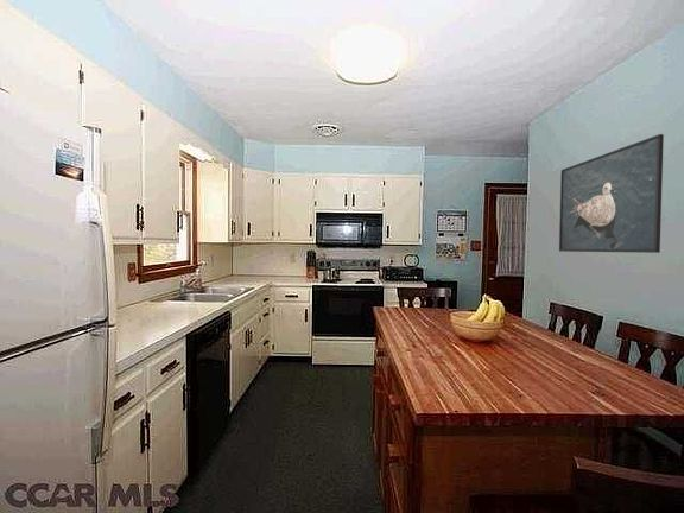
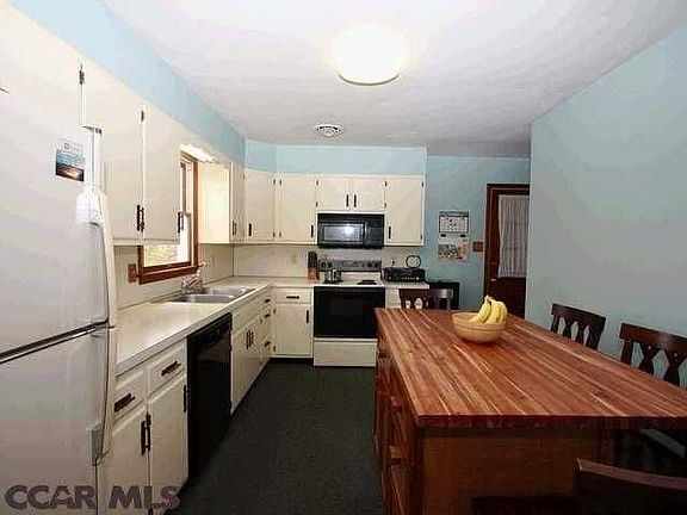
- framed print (601, 203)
